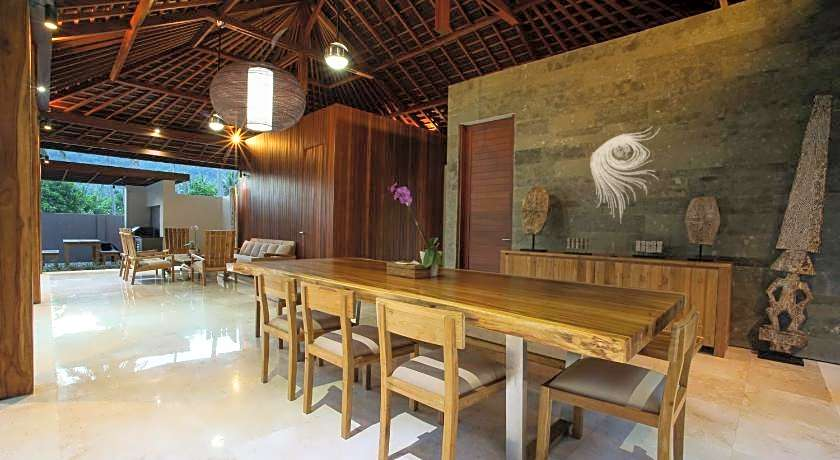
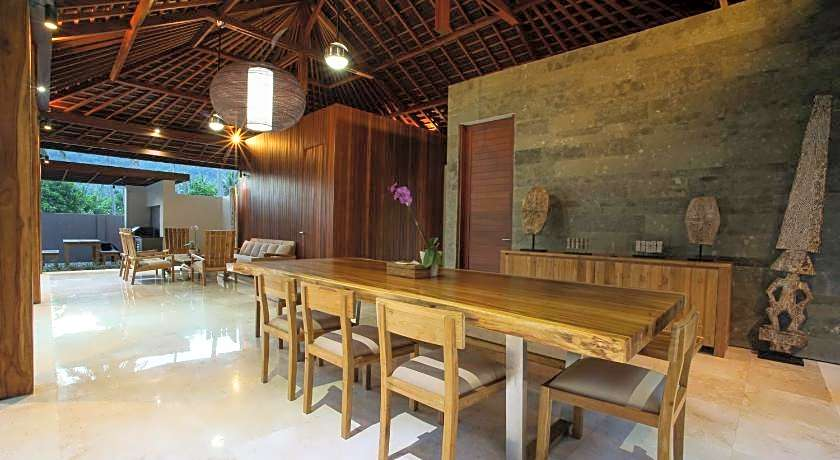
- wall sculpture (622, 177)
